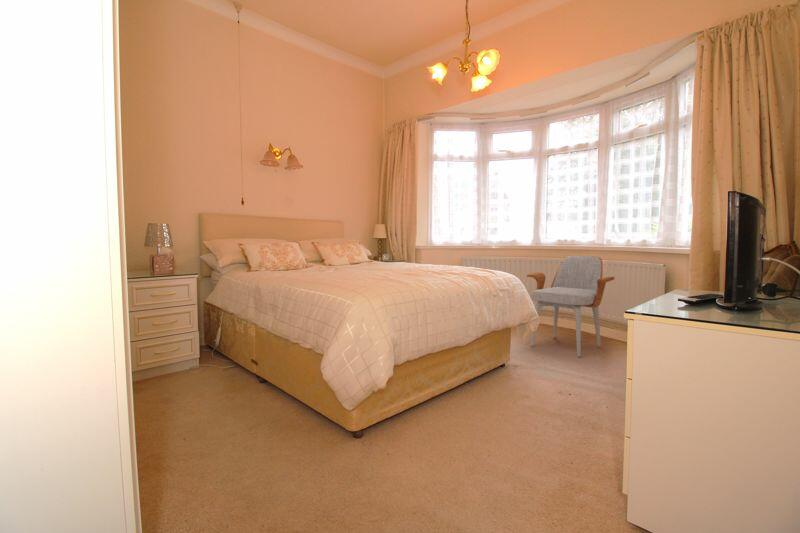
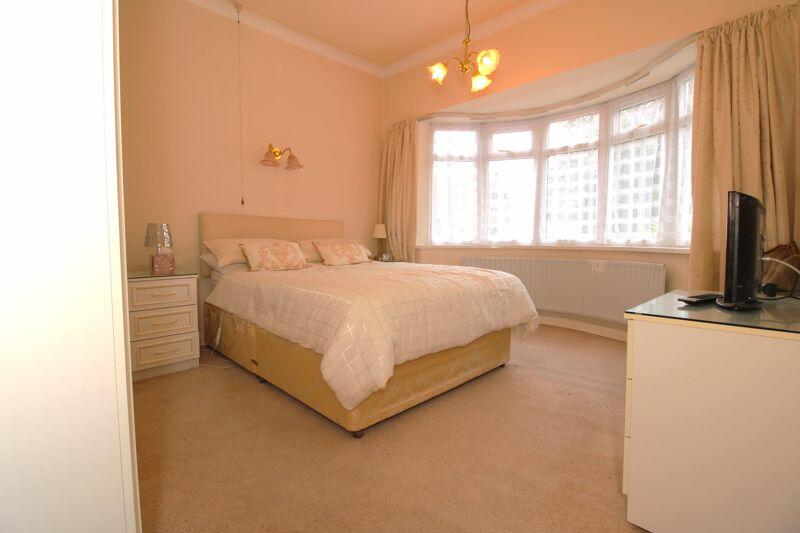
- armchair (569, 301)
